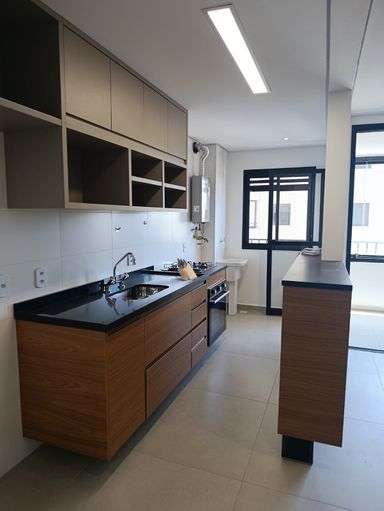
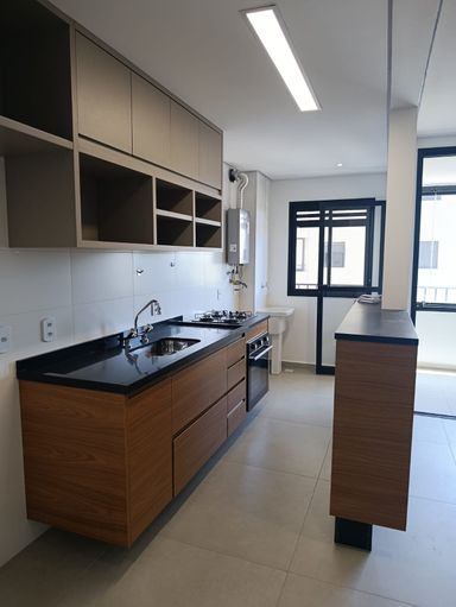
- knife block (186, 268)
